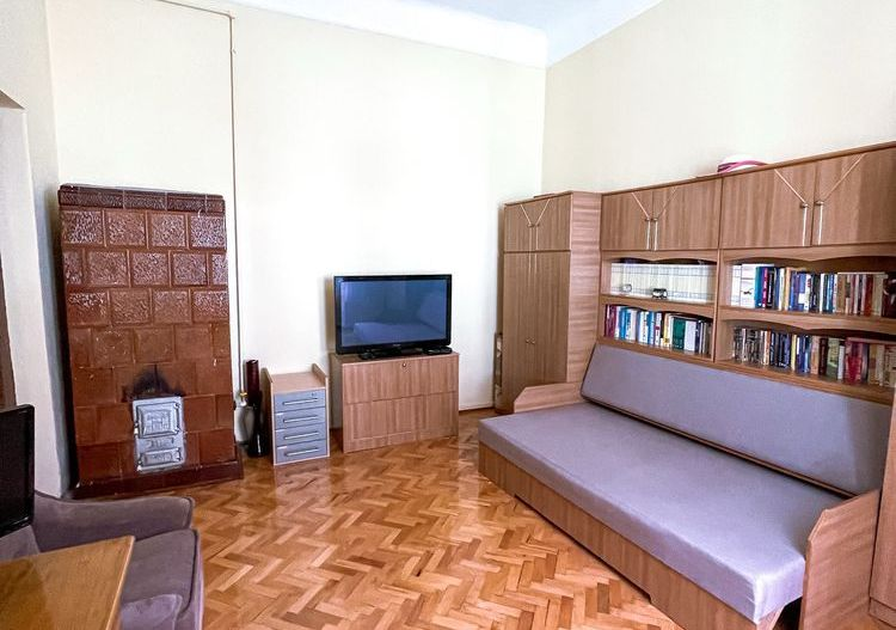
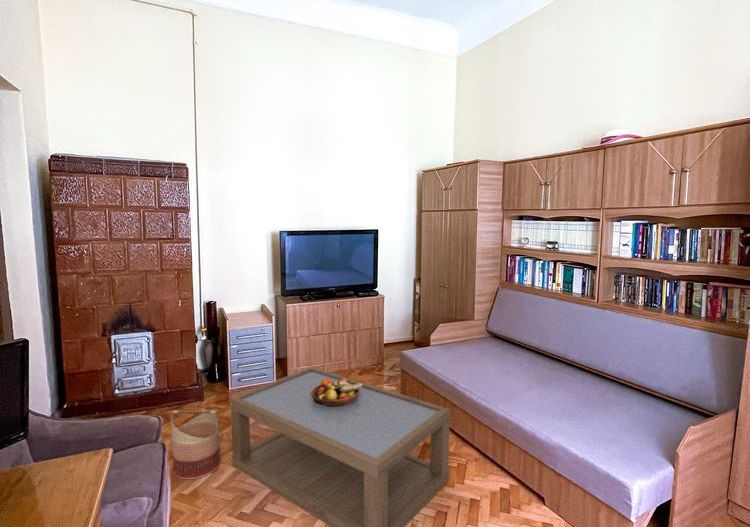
+ fruit bowl (336, 386)
+ coffee table (337, 438)
+ basket (196, 438)
